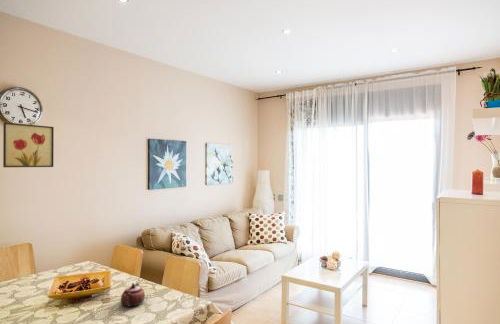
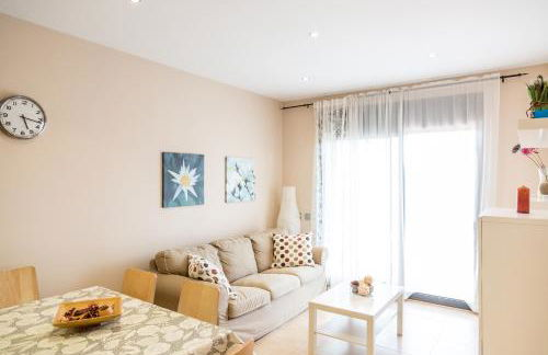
- wall art (29, 146)
- teapot (132, 293)
